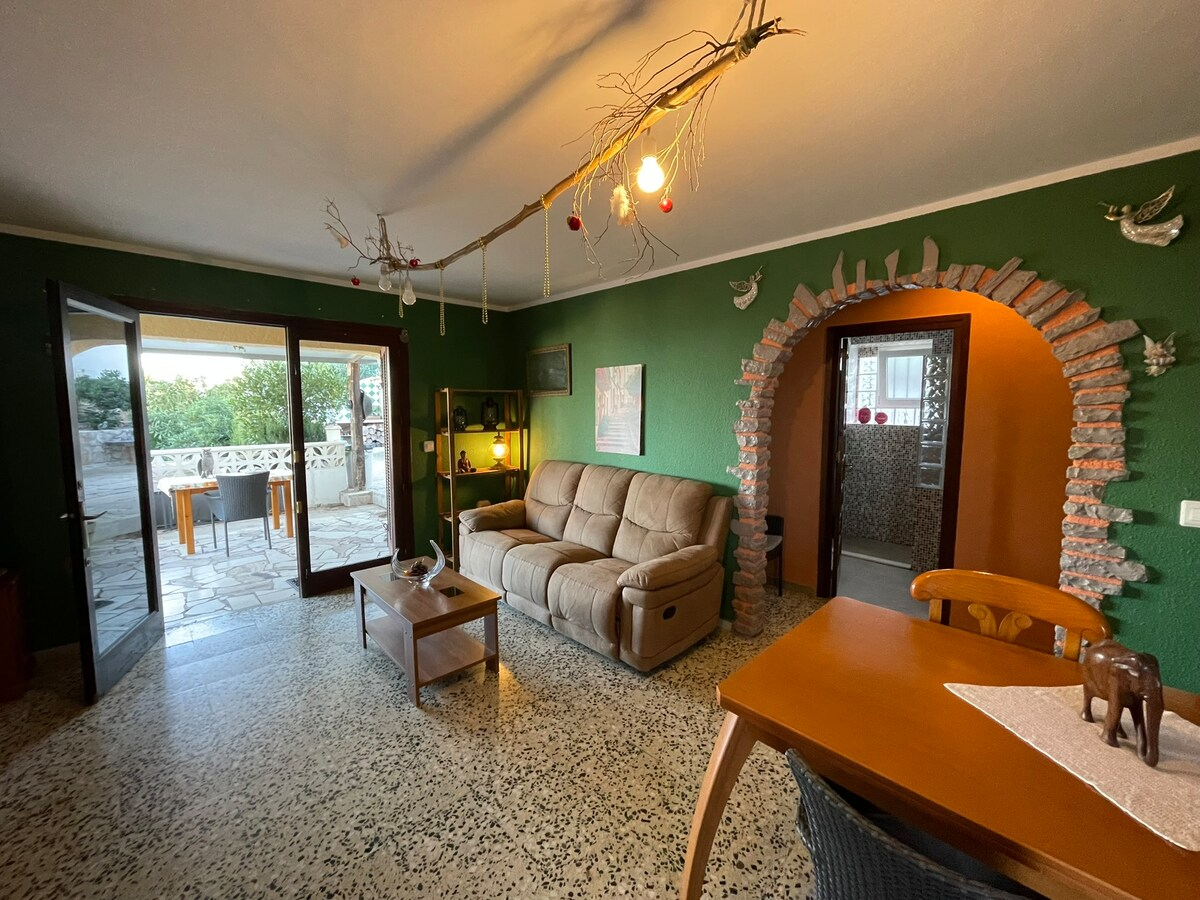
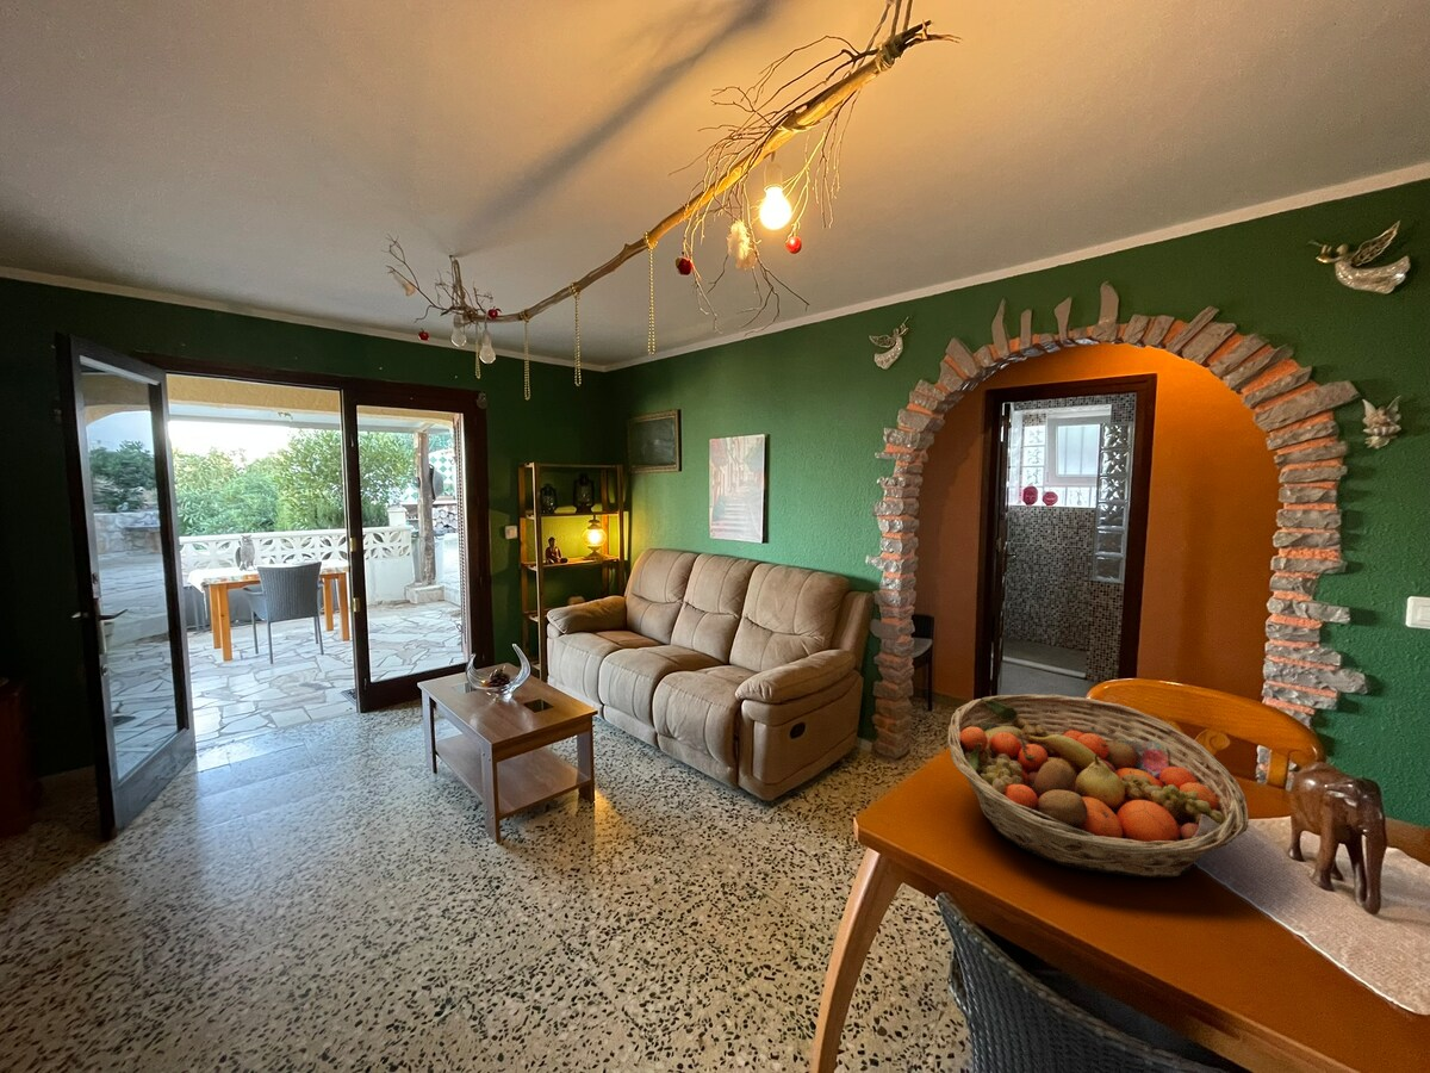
+ fruit basket (1080, 776)
